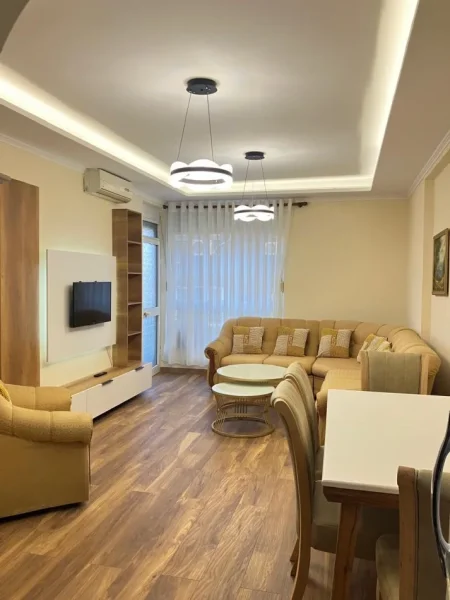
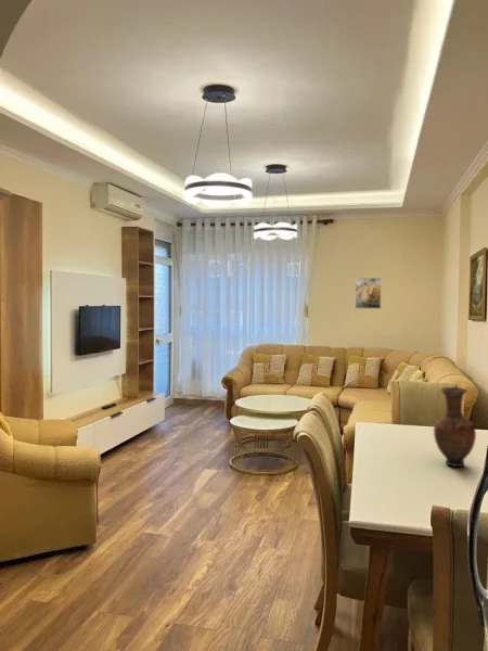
+ vase (453, 426)
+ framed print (368, 293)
